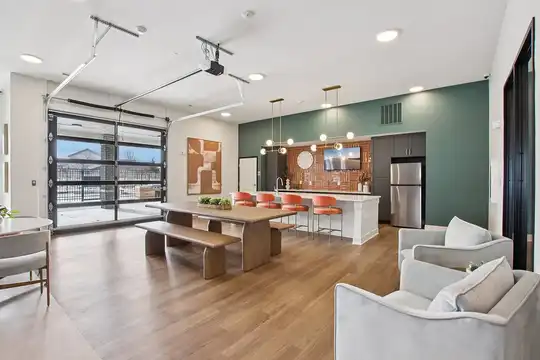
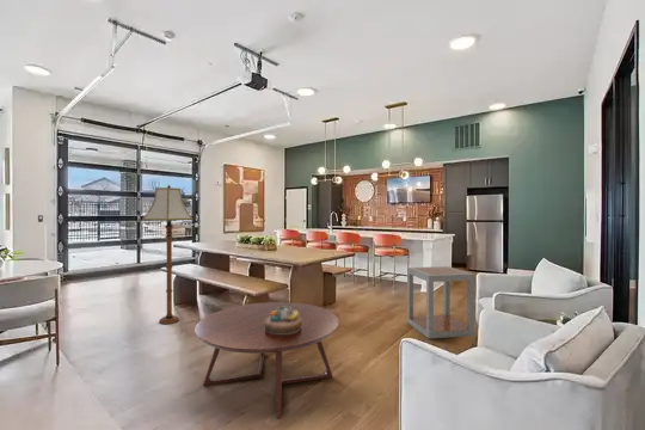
+ decorative bowl (283, 317)
+ side table (443, 299)
+ floor lamp (168, 252)
+ coffee table (269, 350)
